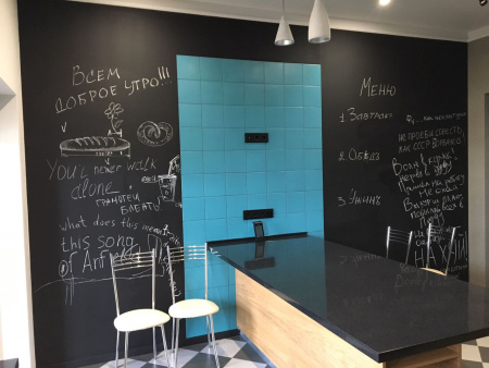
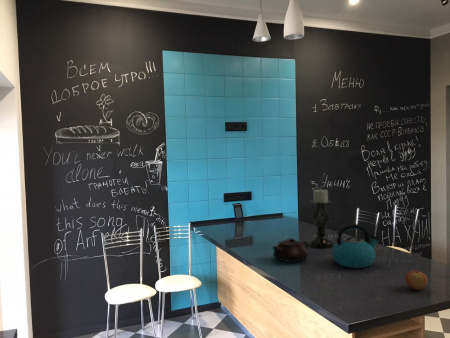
+ candle holder (321, 216)
+ kettle (356, 243)
+ teapot (291, 248)
+ apple (416, 278)
